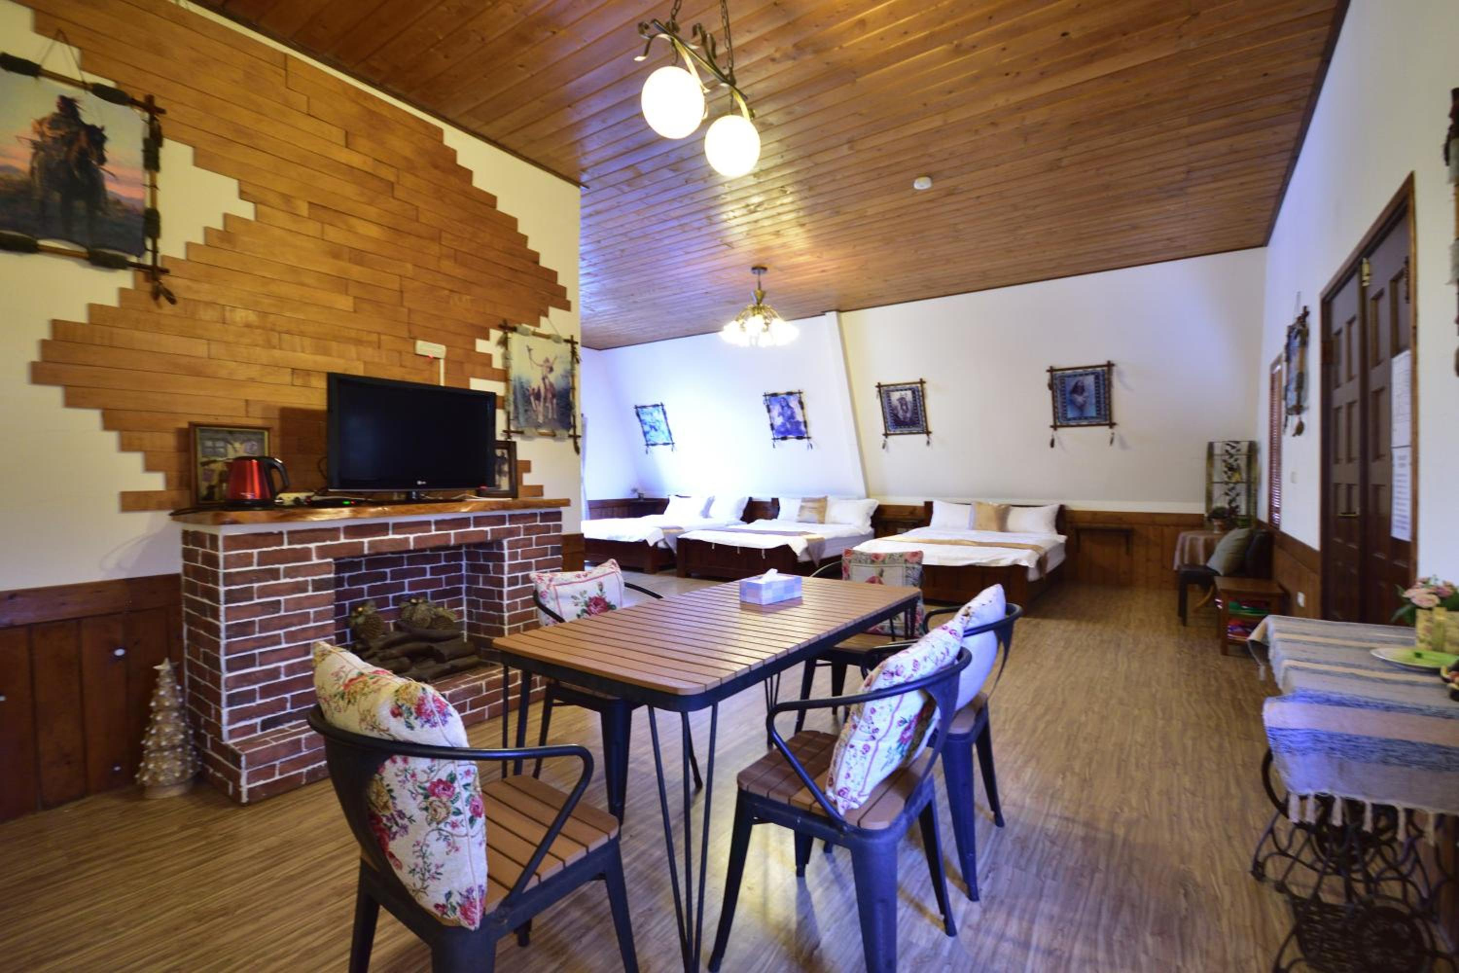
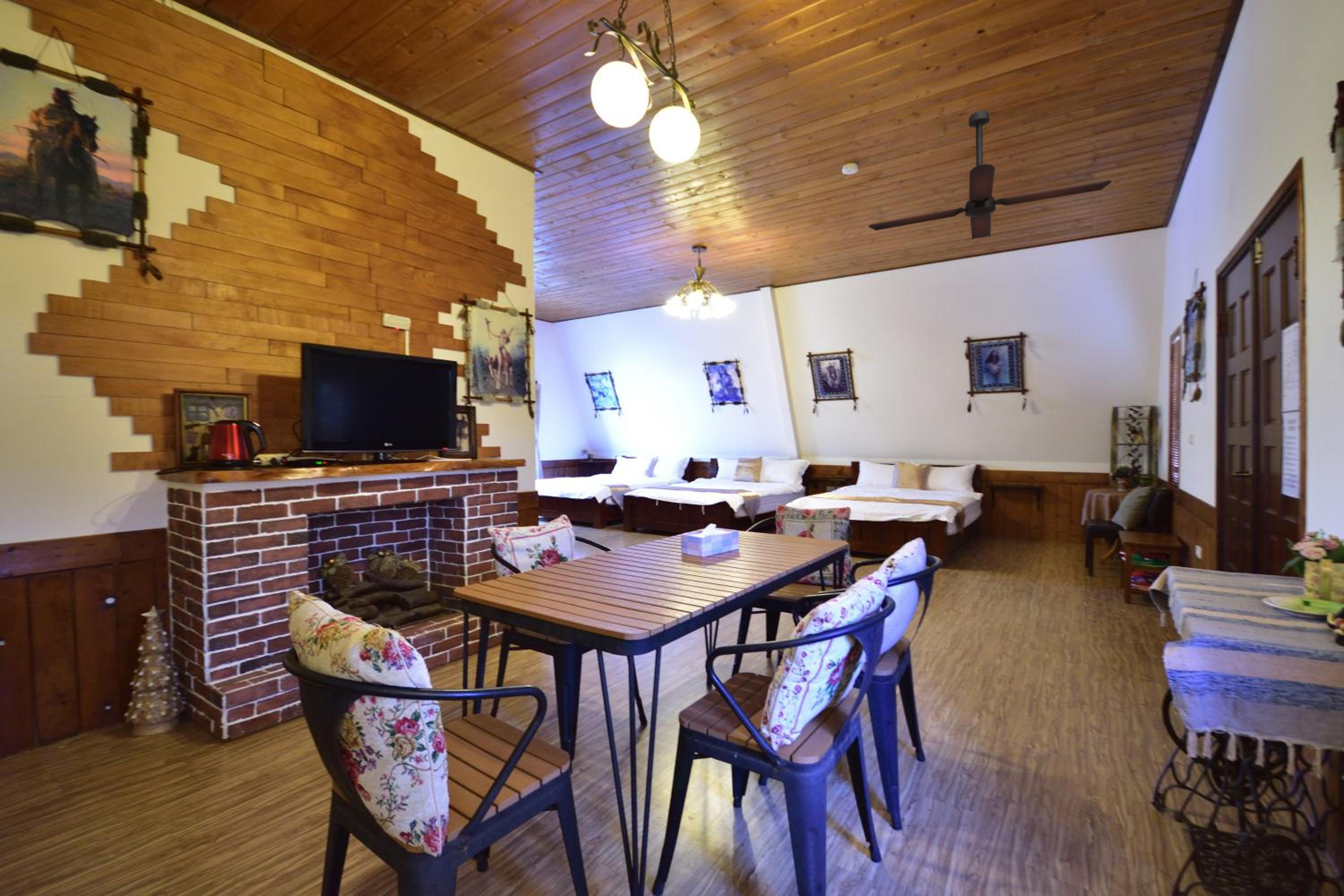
+ ceiling fan (979, 165)
